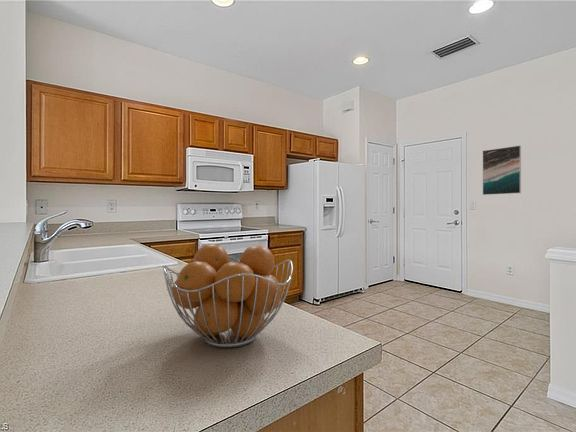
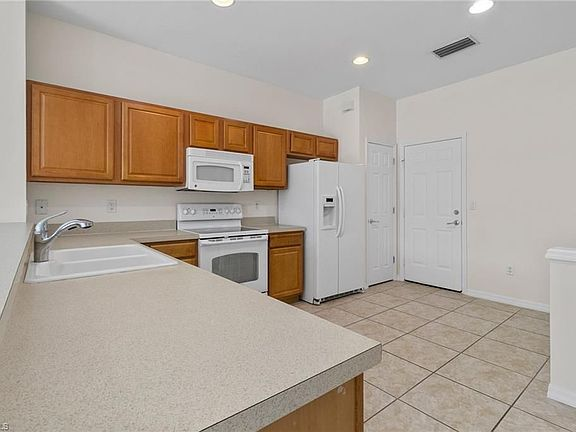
- fruit basket (230, 290)
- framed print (501, 171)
